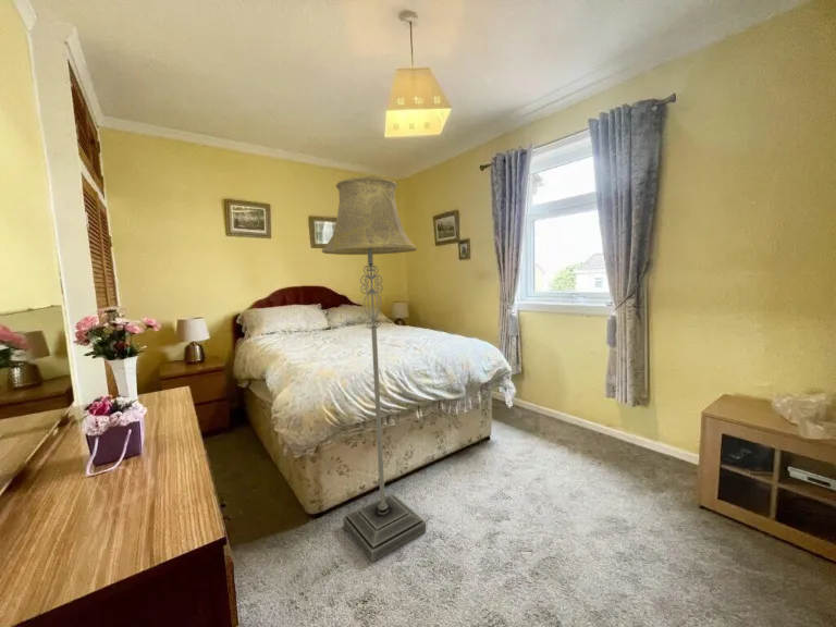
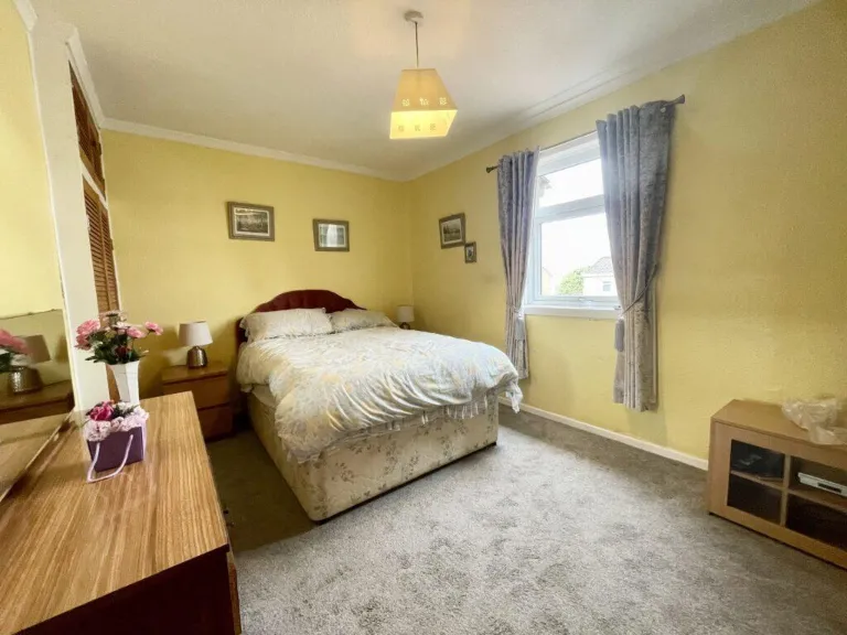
- floor lamp (376, 366)
